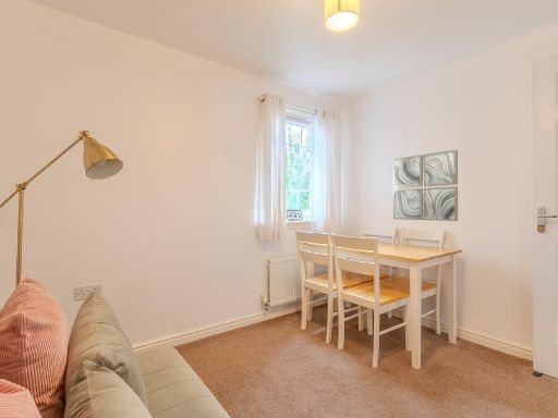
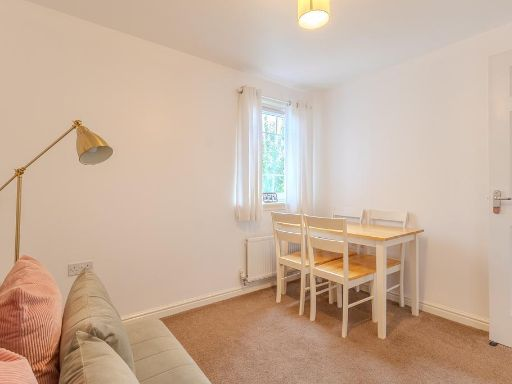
- wall art (423, 188)
